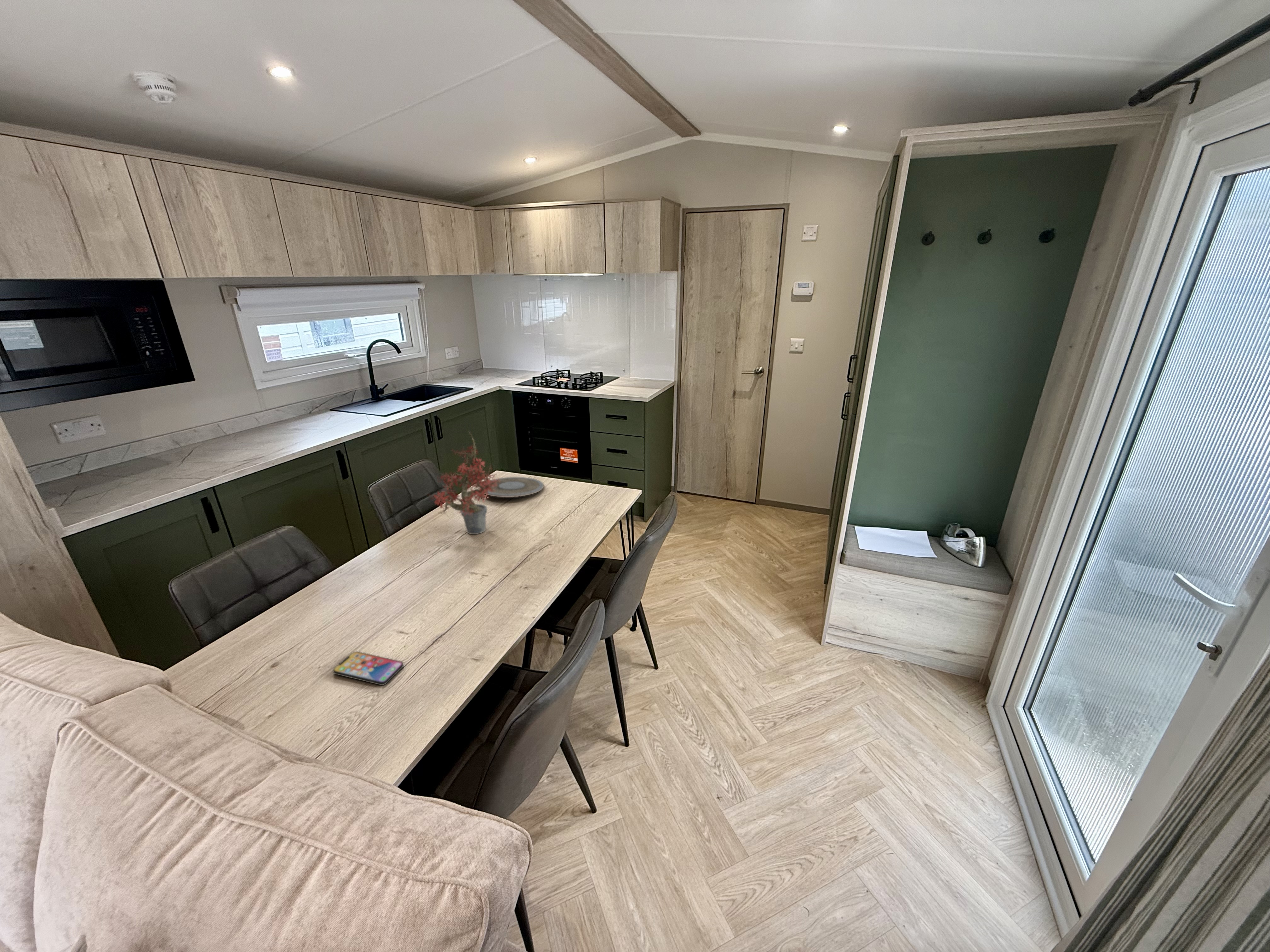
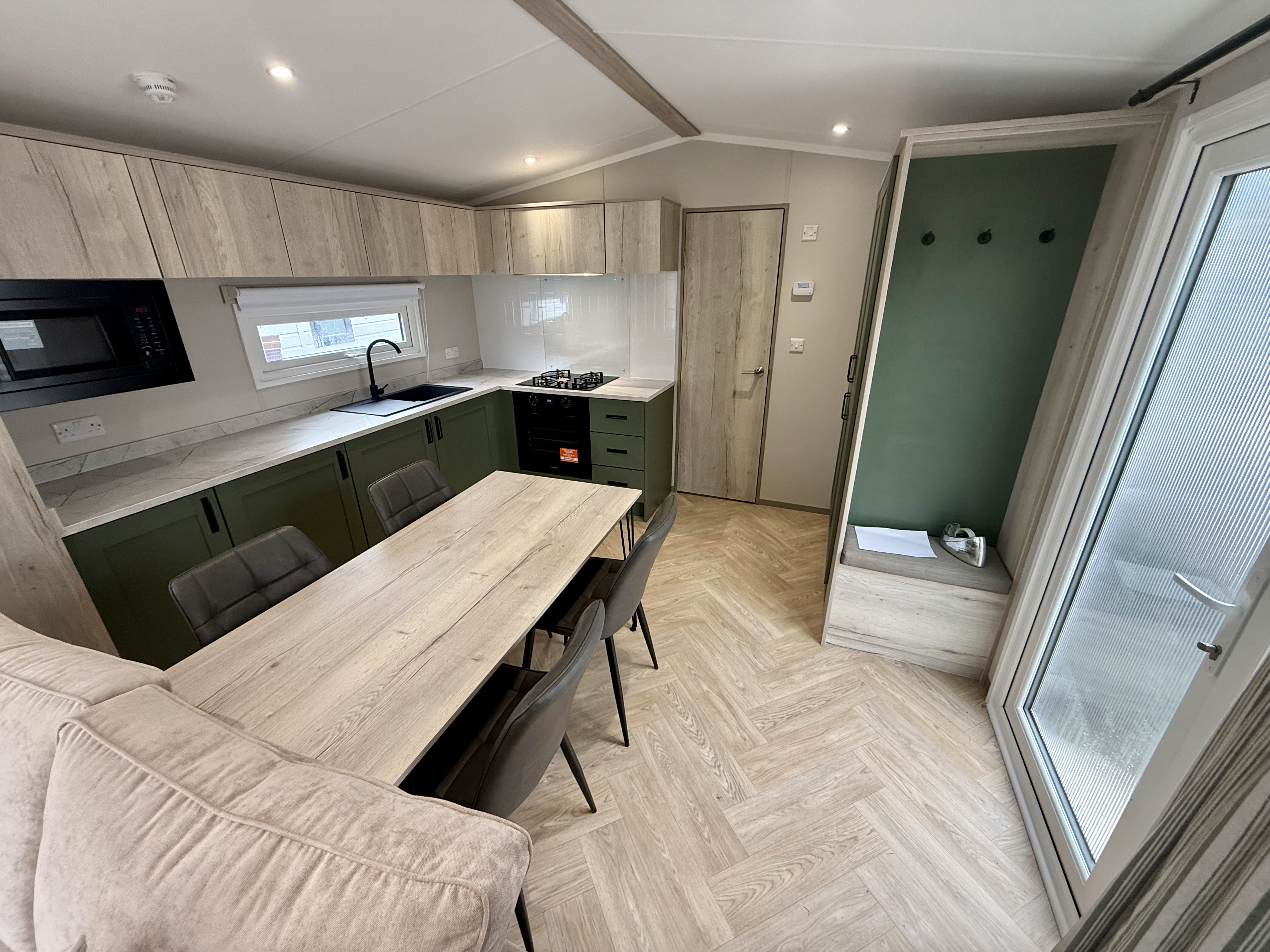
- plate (512, 486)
- potted plant (471, 482)
- smartphone (369, 668)
